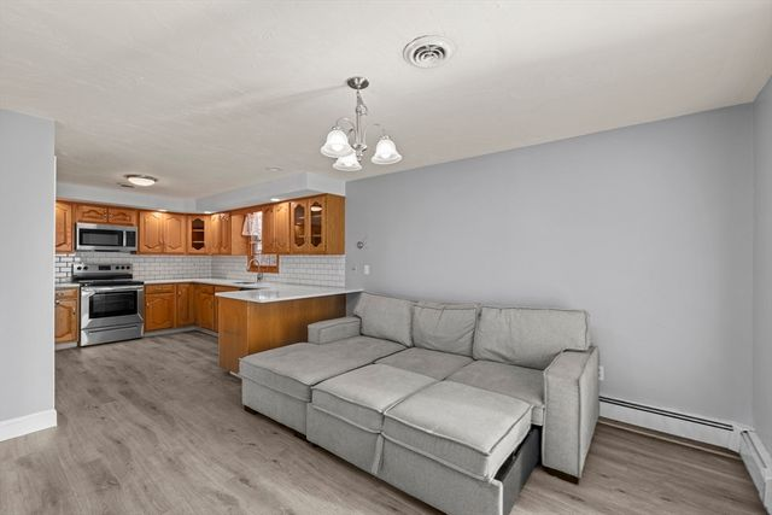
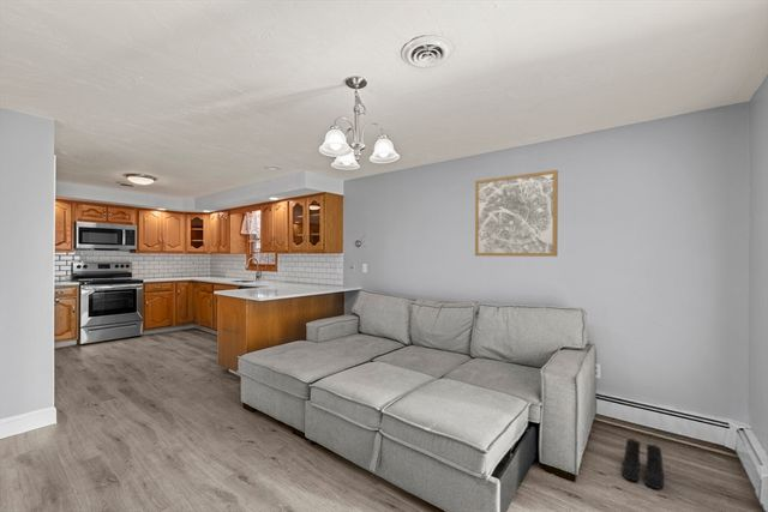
+ boots (638, 459)
+ wall art (514, 216)
